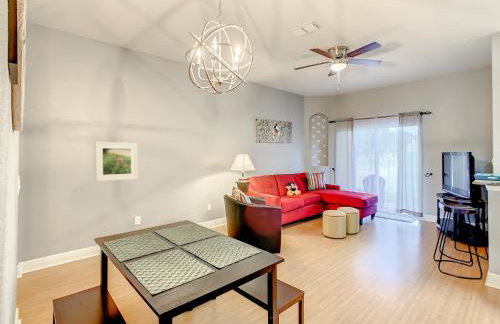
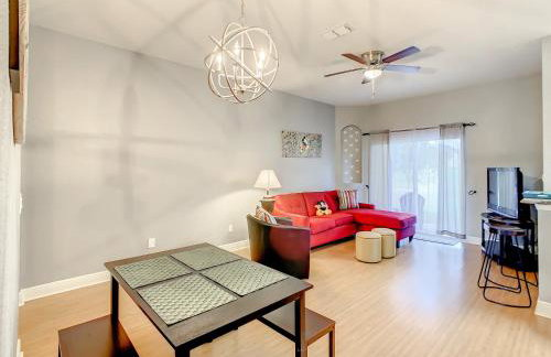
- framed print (117, 161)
